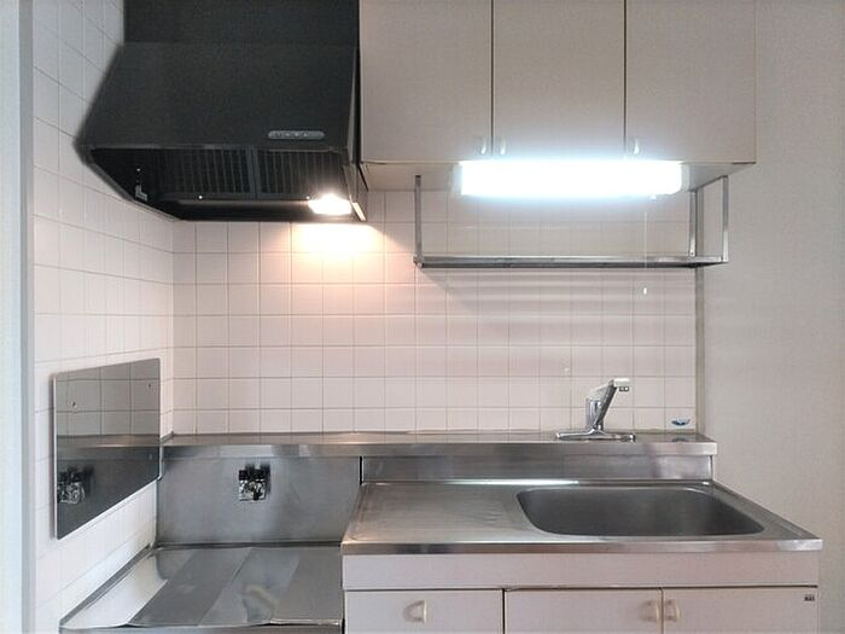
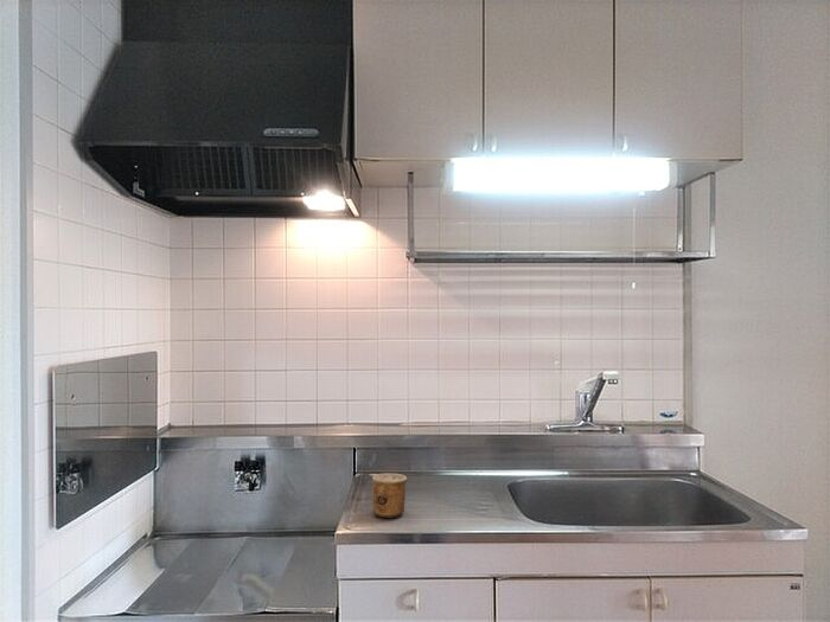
+ cup (389, 494)
